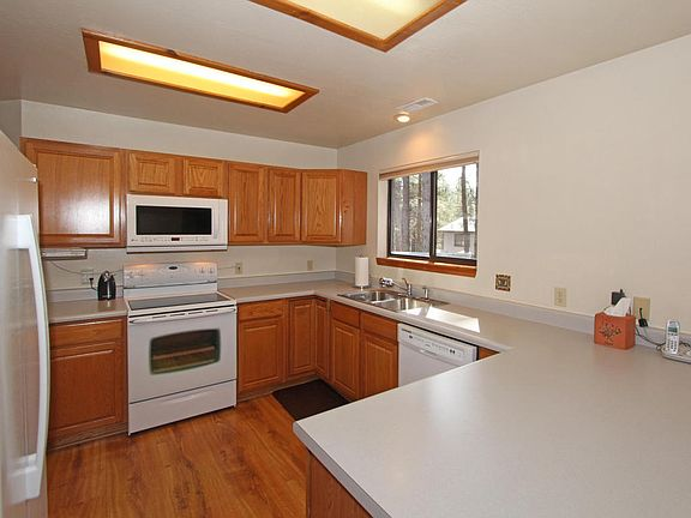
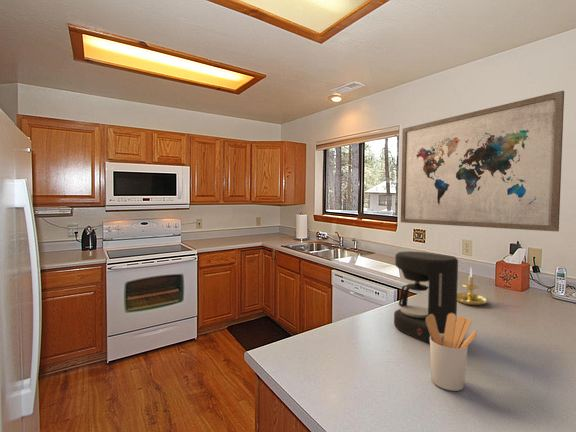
+ coffee maker (423, 290)
+ candle holder (471, 283)
+ utensil holder (451, 348)
+ wall art (465, 170)
